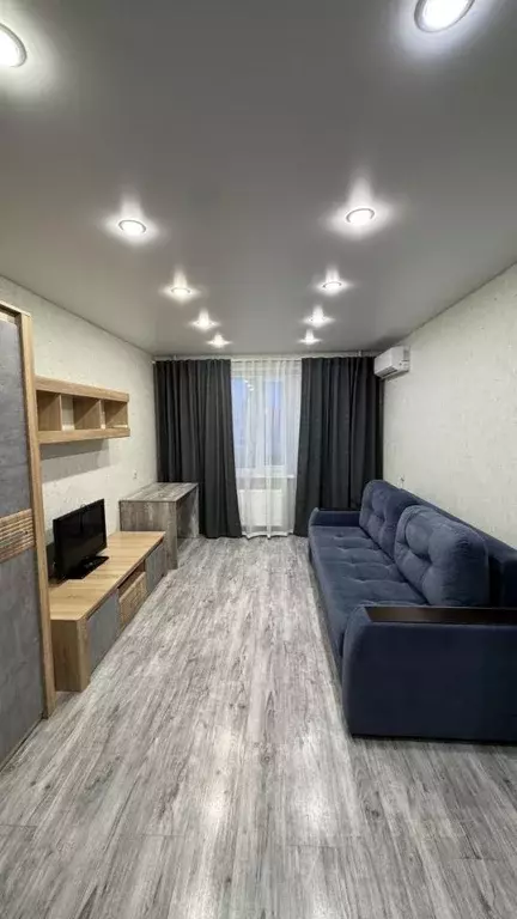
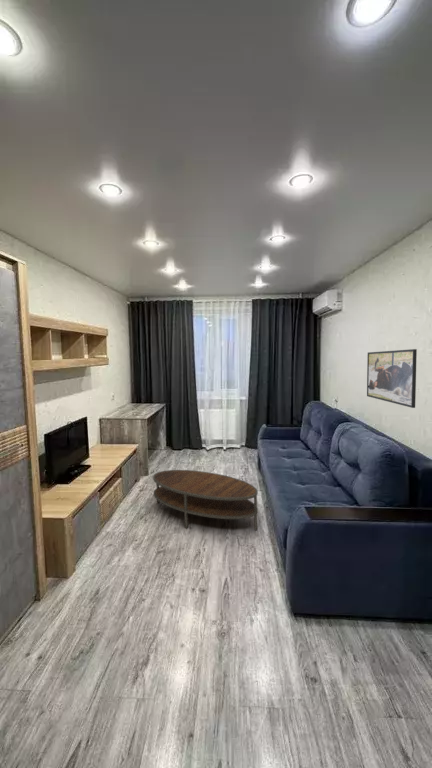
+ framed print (388, 376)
+ coffee table (202, 498)
